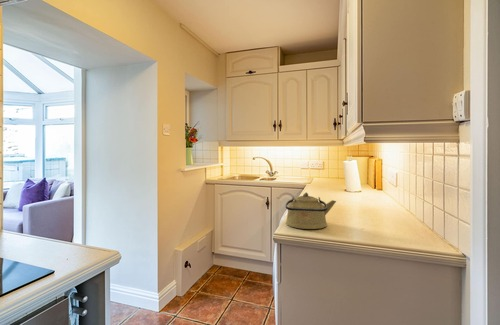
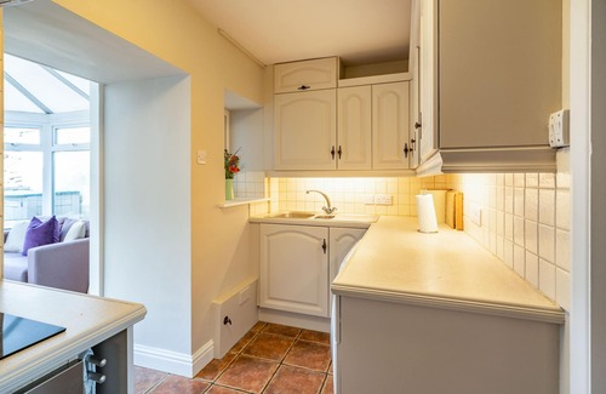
- kettle (310, 208)
